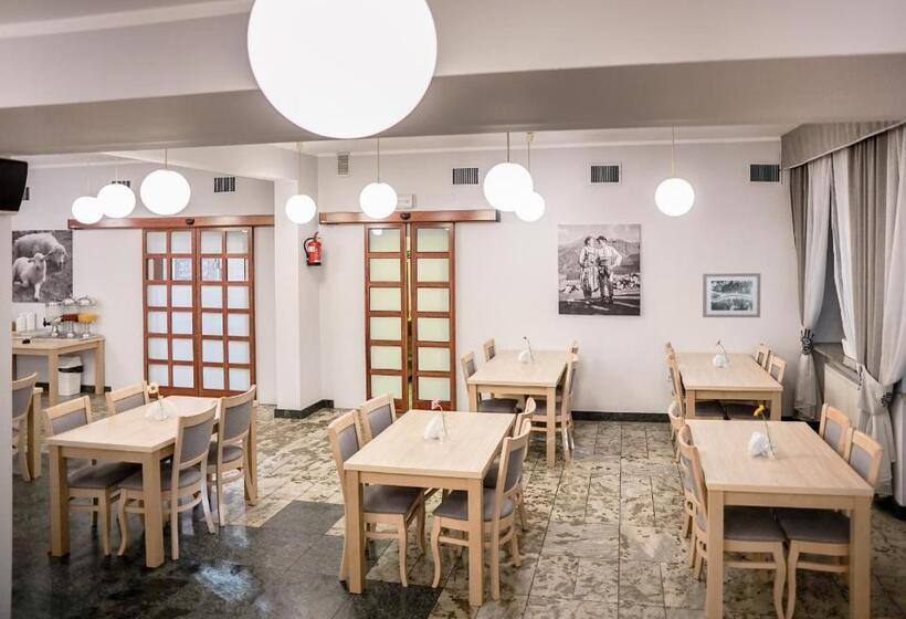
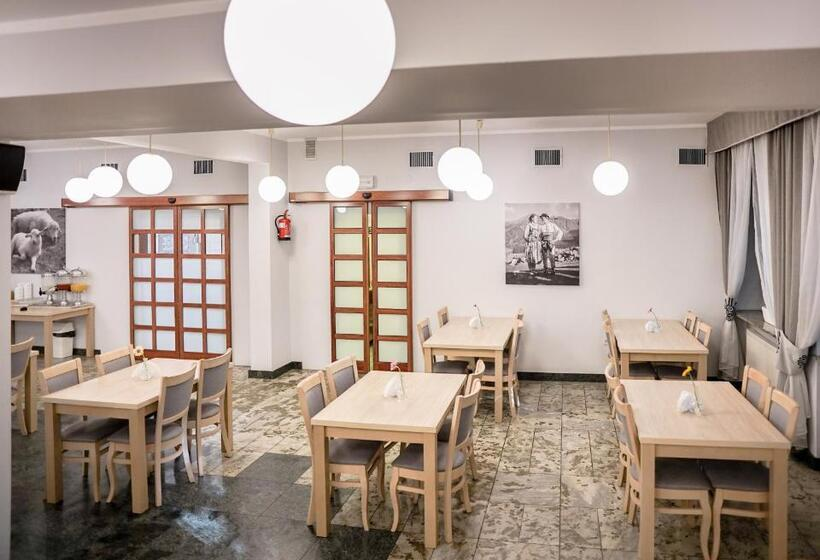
- wall art (730, 295)
